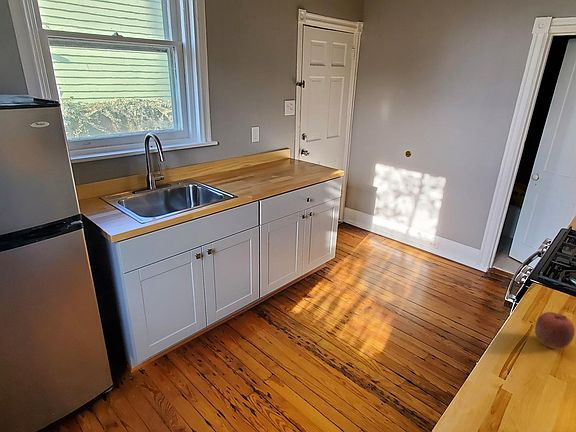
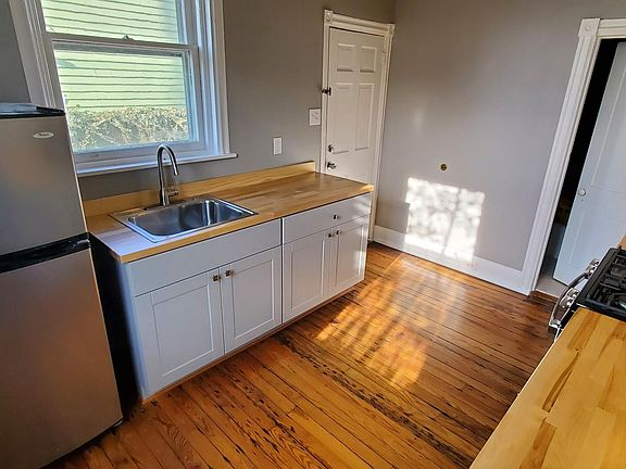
- apple (554, 329)
